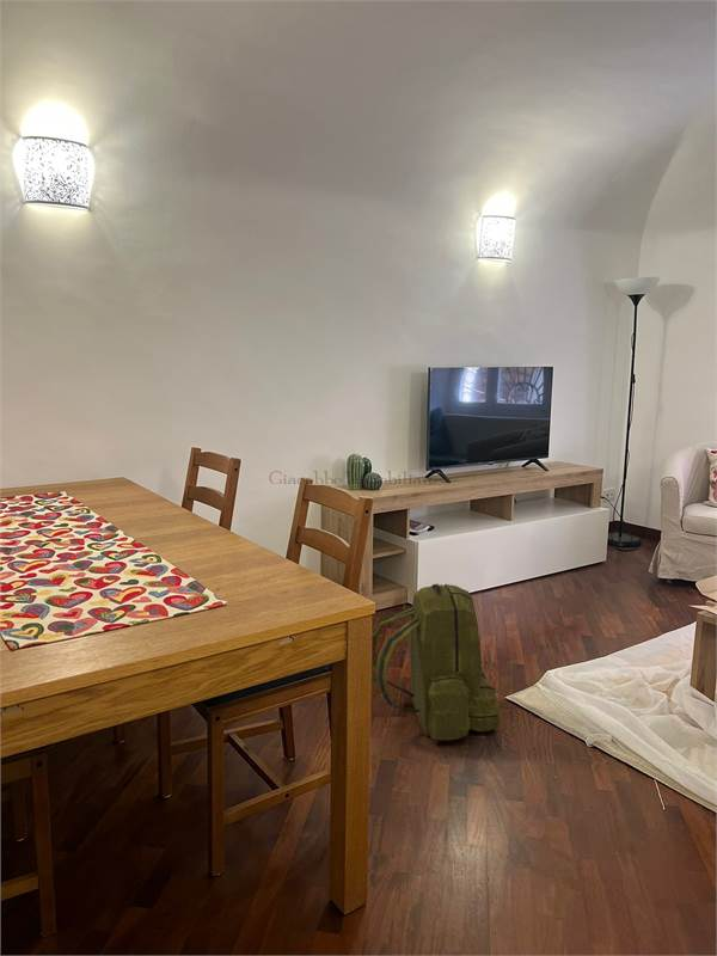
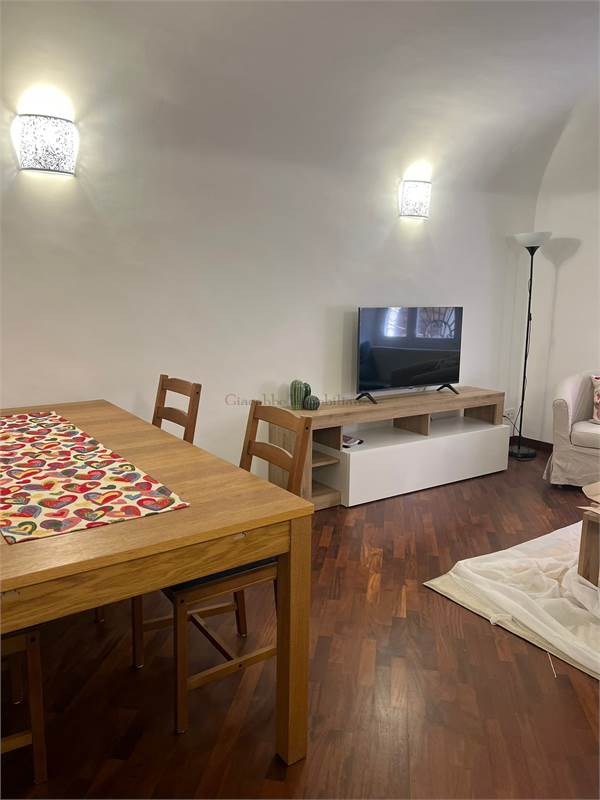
- backpack (434, 651)
